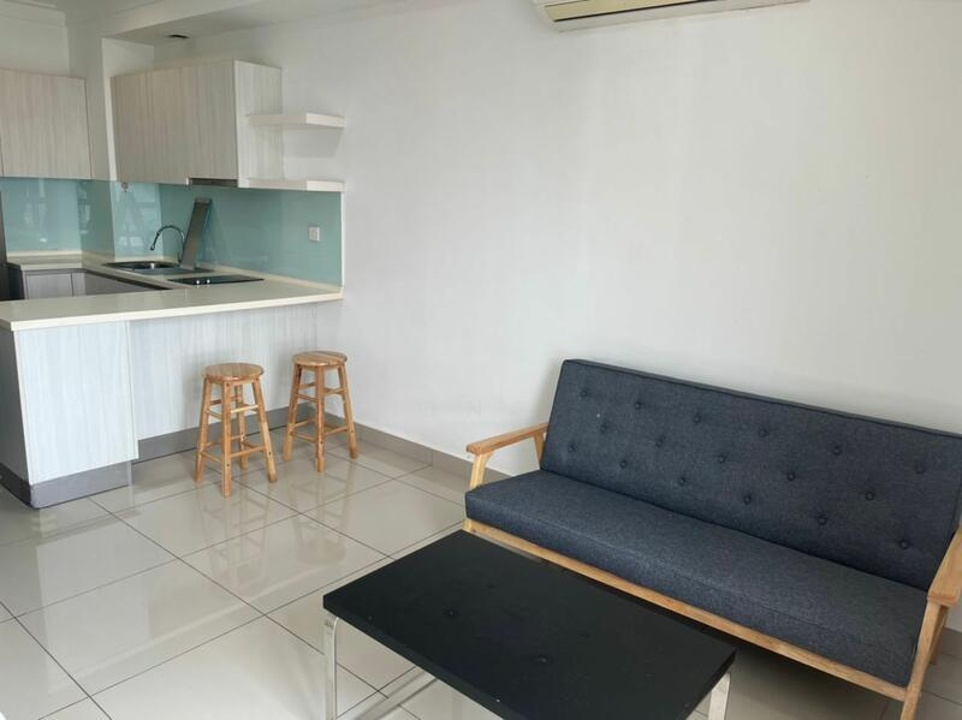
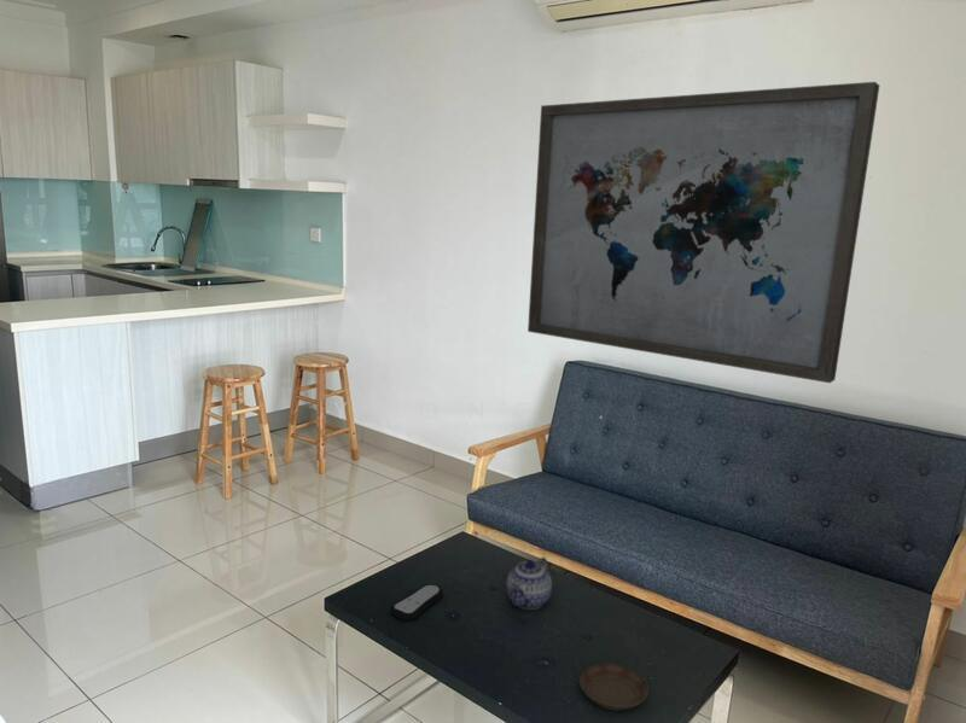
+ saucer (613, 688)
+ wall art (673, 229)
+ teapot (529, 581)
+ remote control (418, 601)
